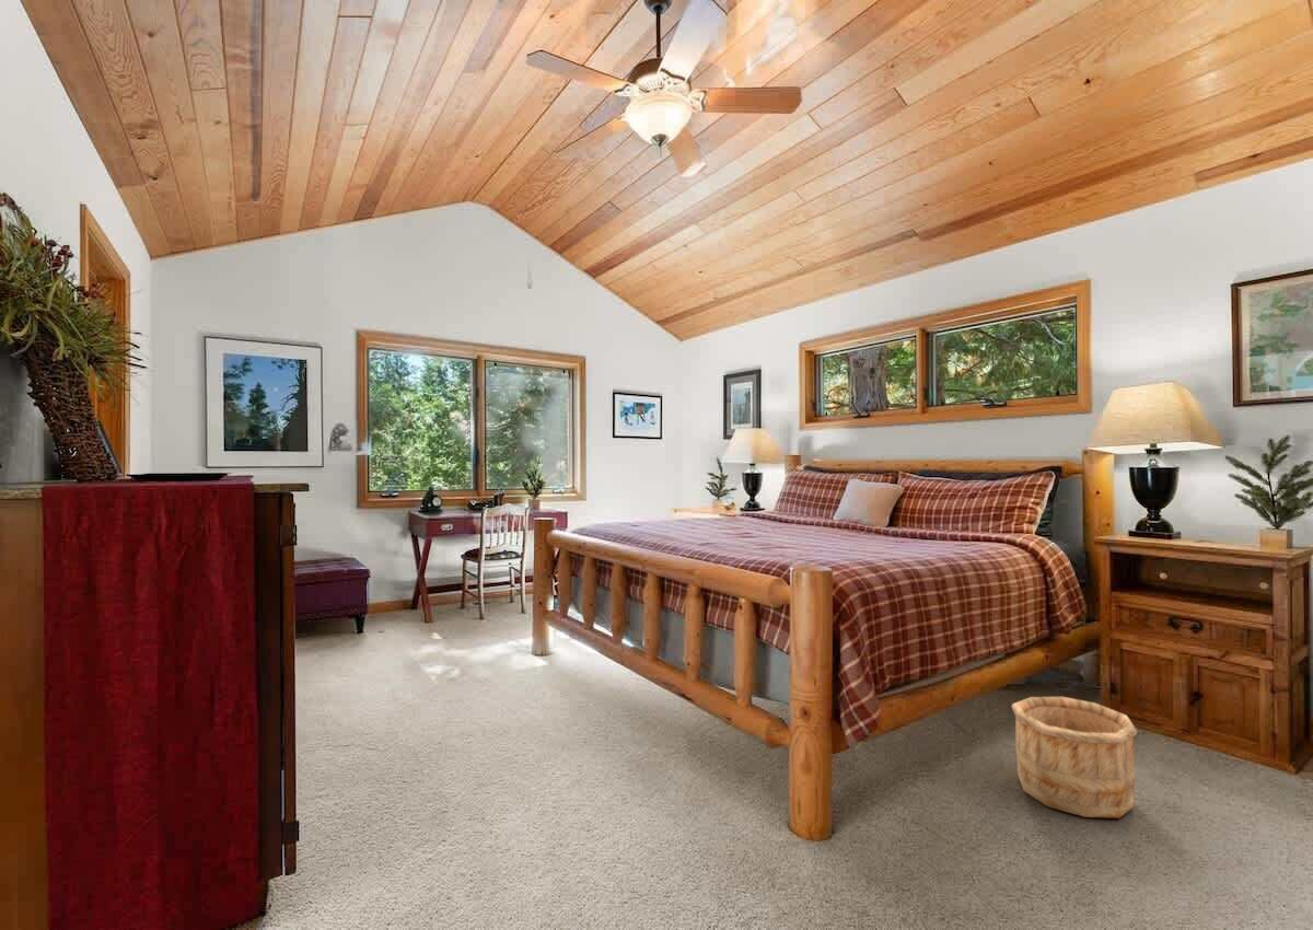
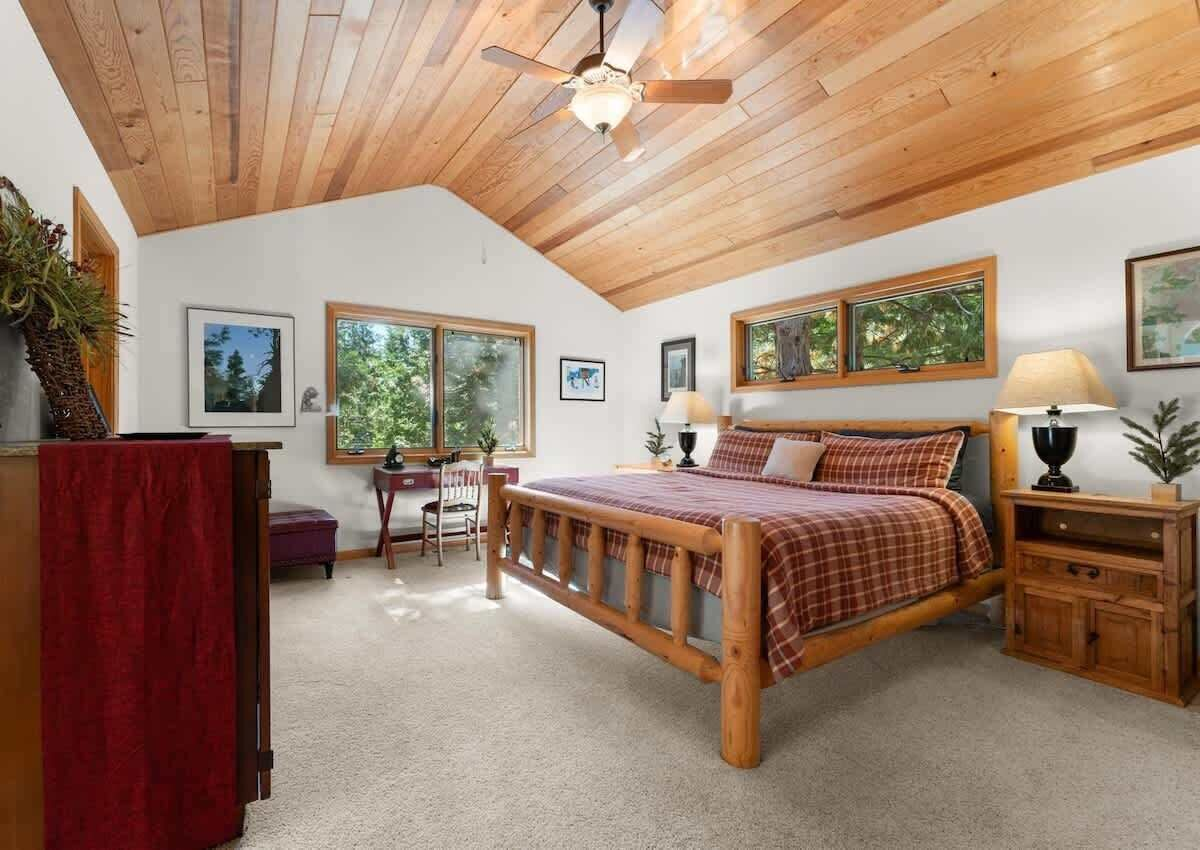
- wooden bucket (1072, 753)
